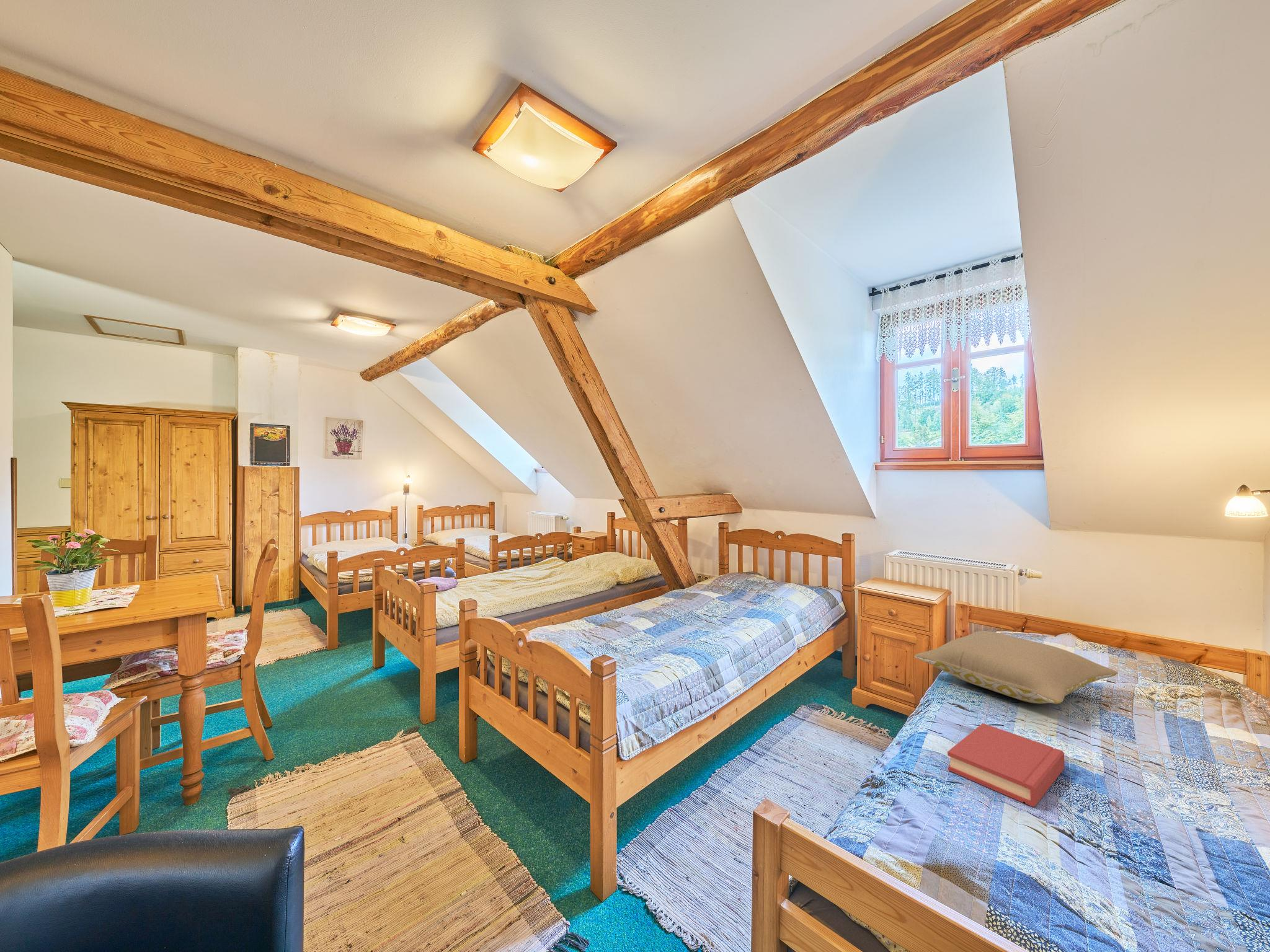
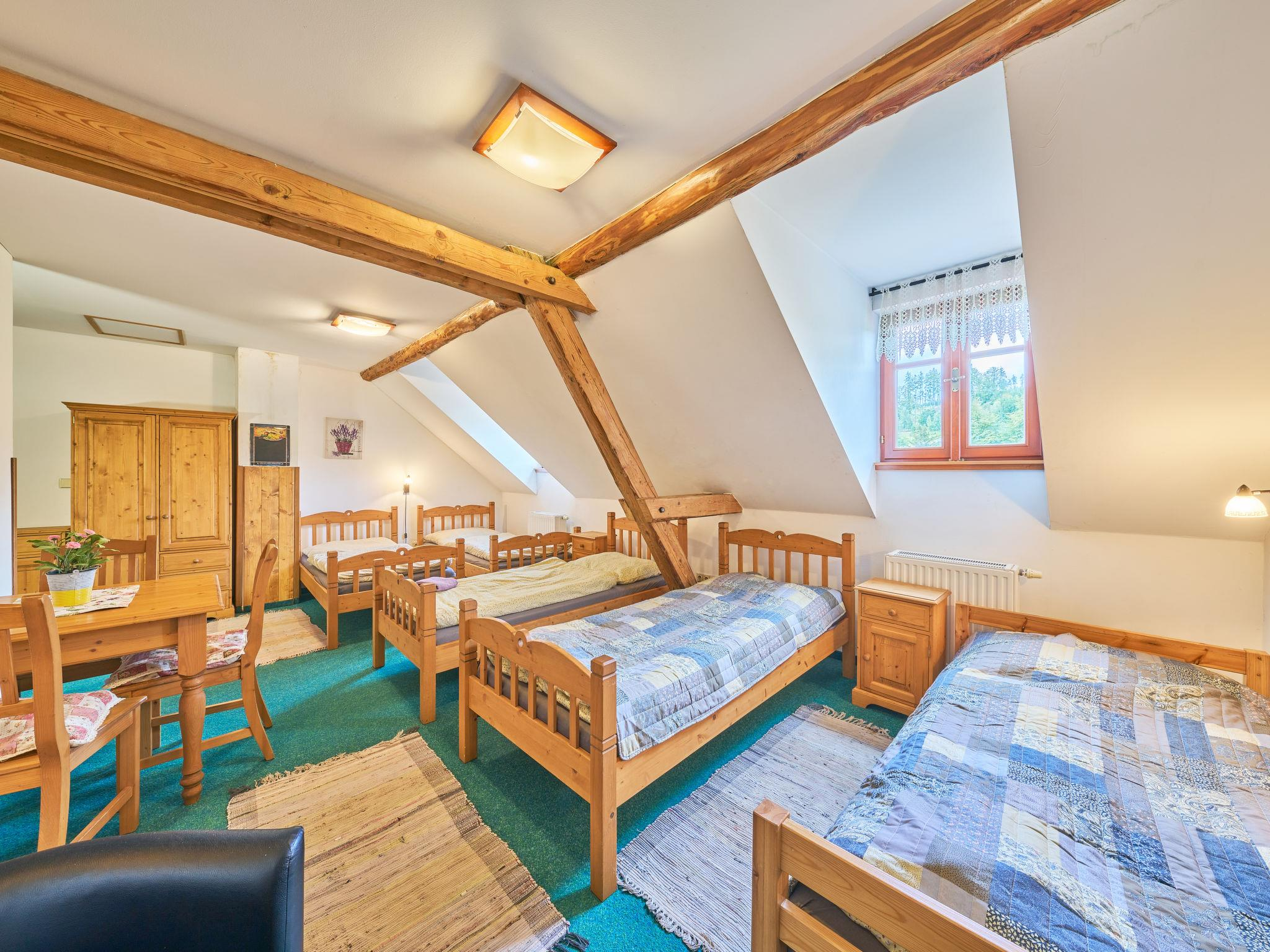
- pillow (1010, 663)
- hardback book (1006, 760)
